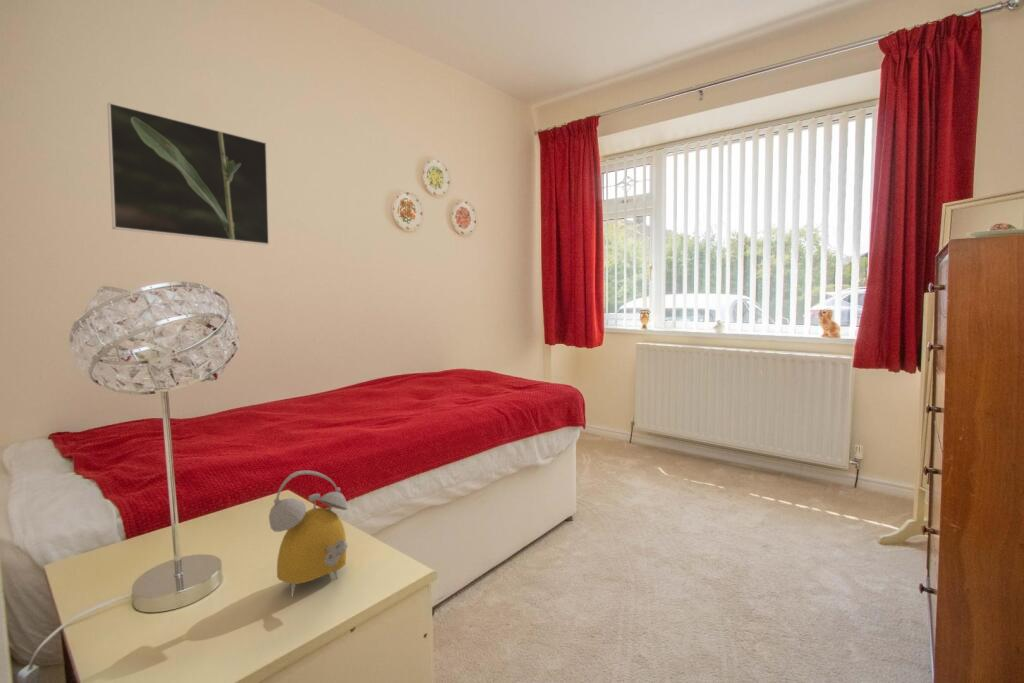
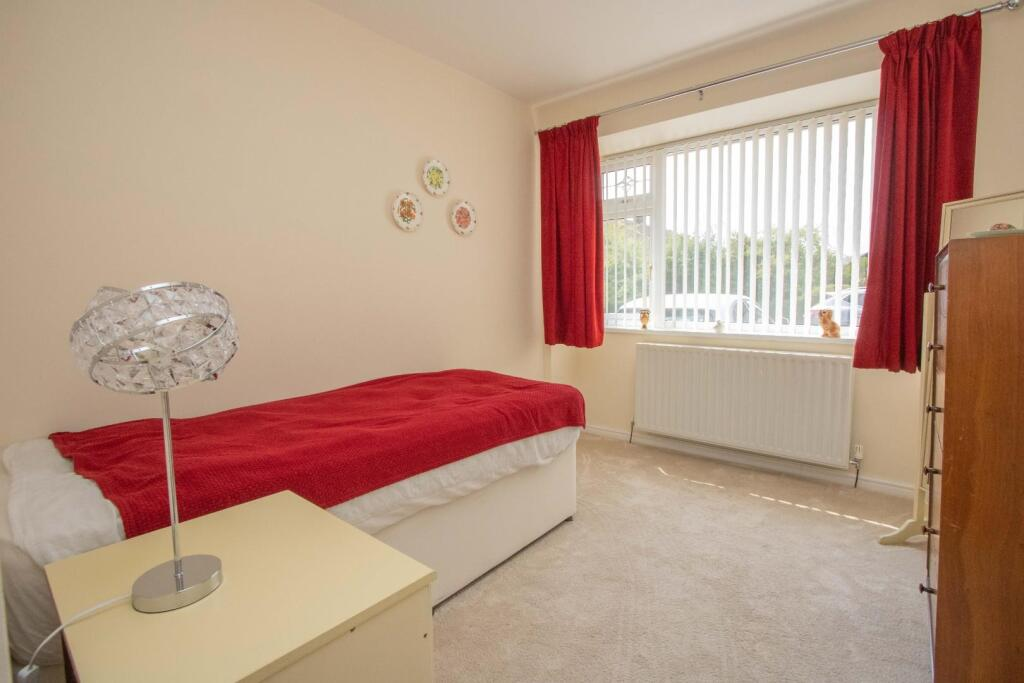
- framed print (196, 181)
- alarm clock (315, 528)
